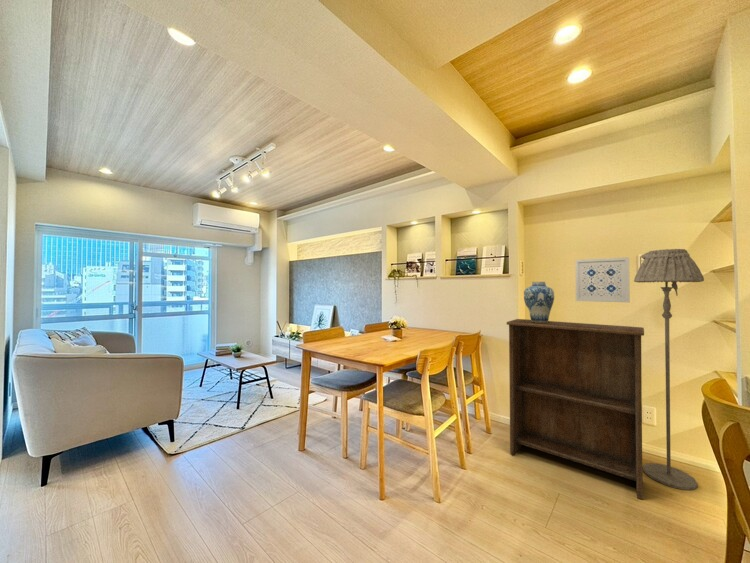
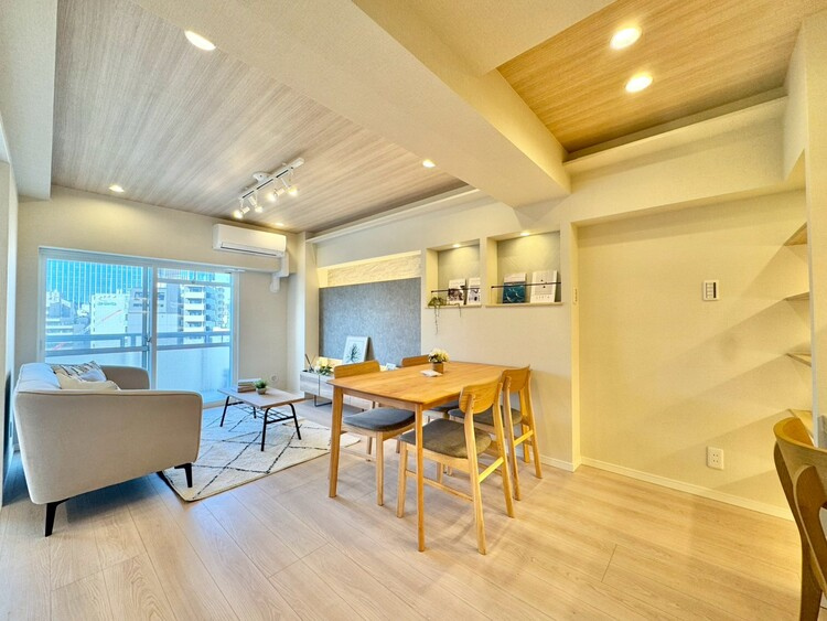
- vase (538, 301)
- floor lamp (668, 363)
- wall art (601, 280)
- bookshelf (570, 395)
